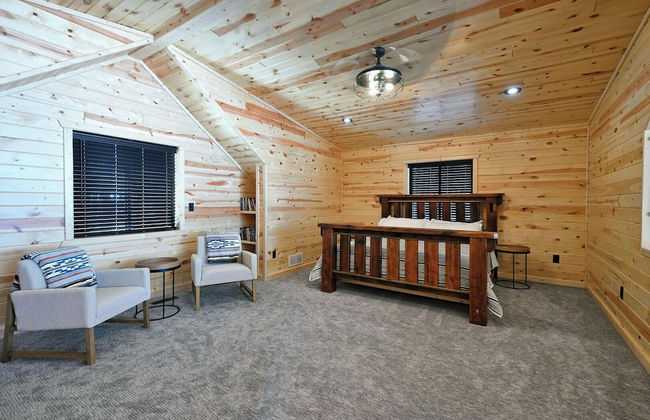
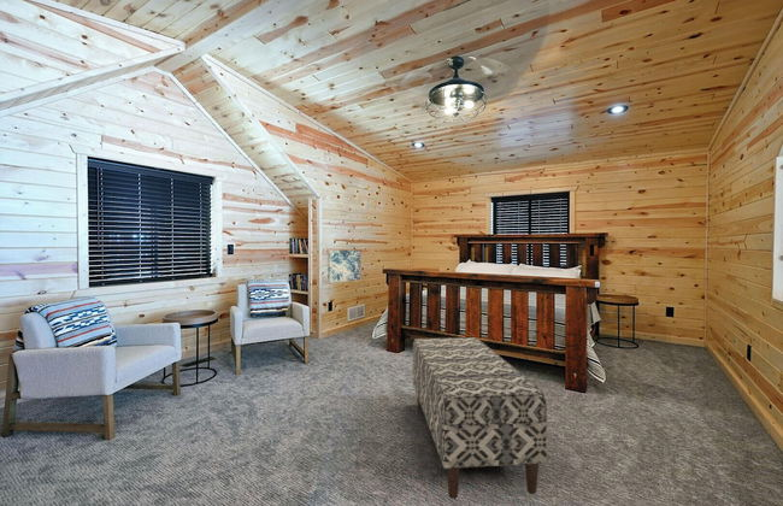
+ wall art (345, 265)
+ bench (464, 399)
